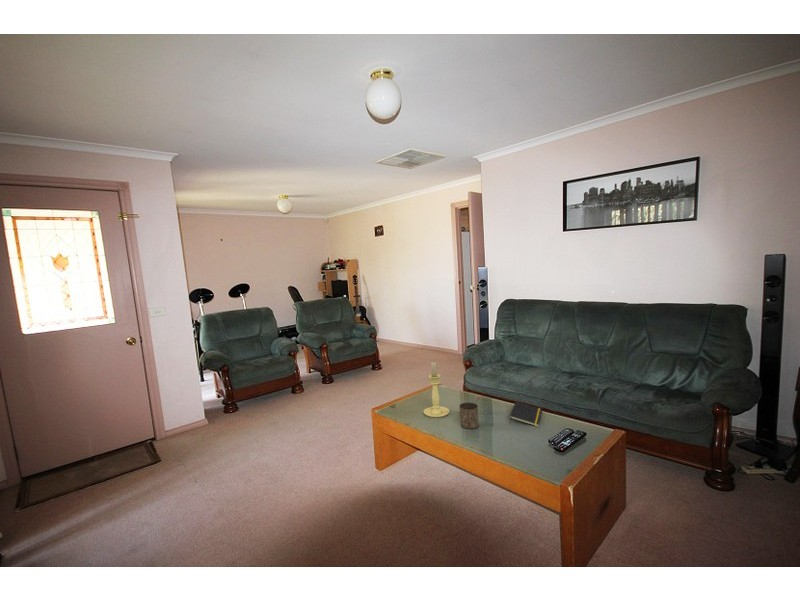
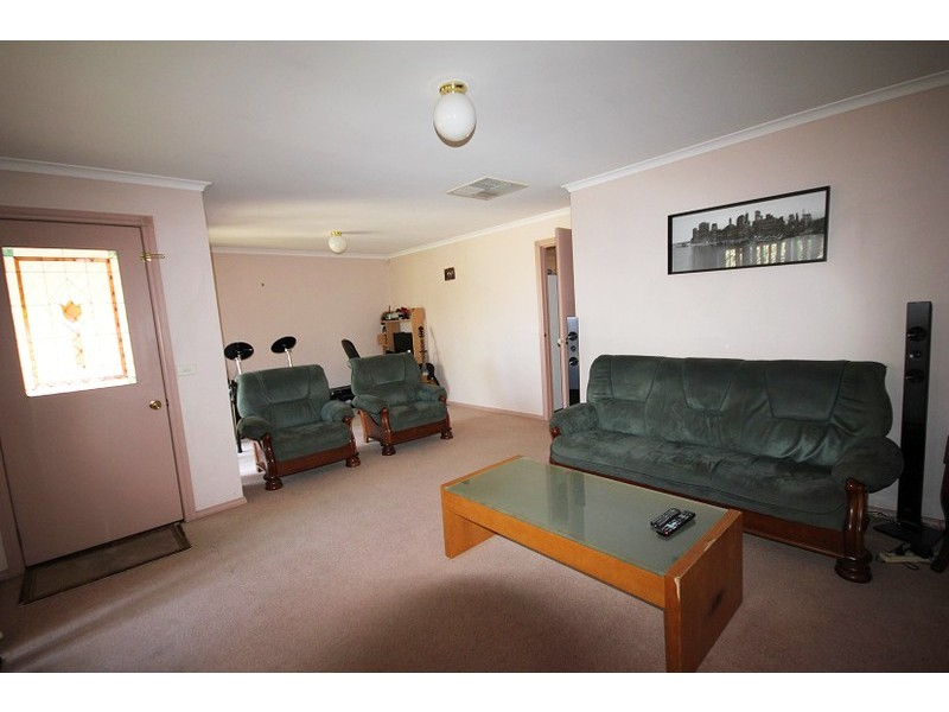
- candle holder (435, 387)
- cup (469, 415)
- notepad (526, 413)
